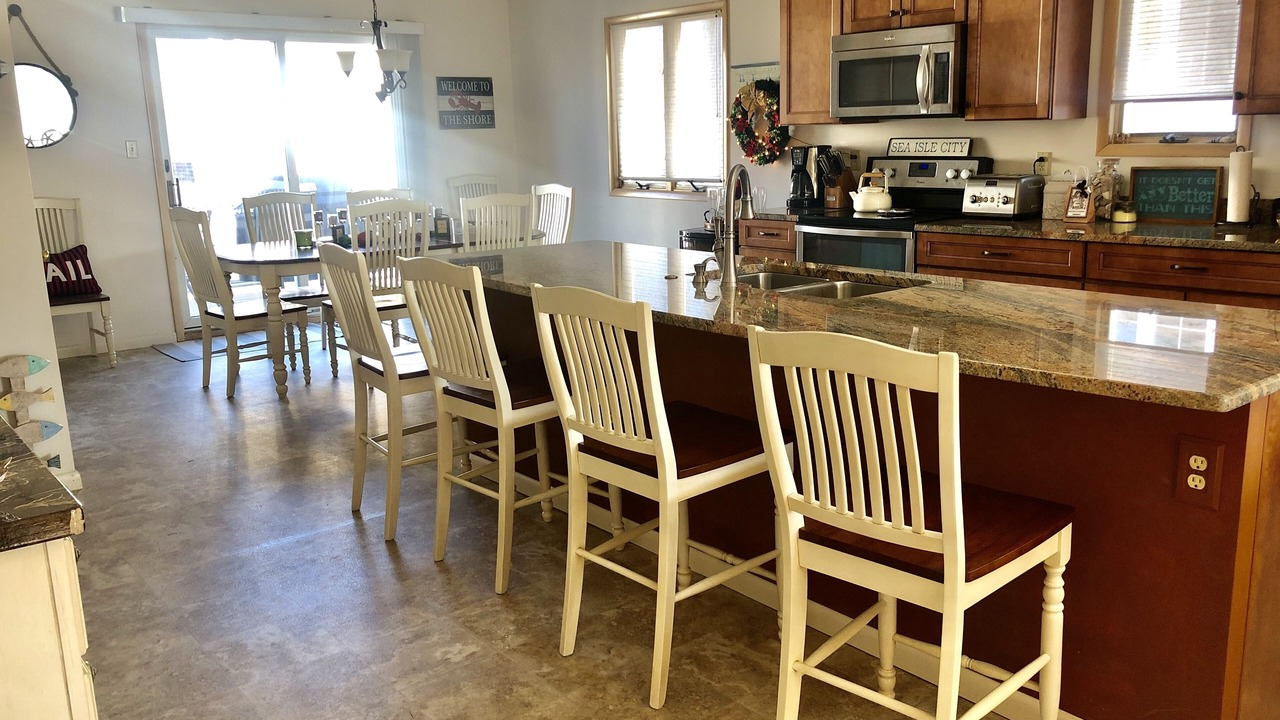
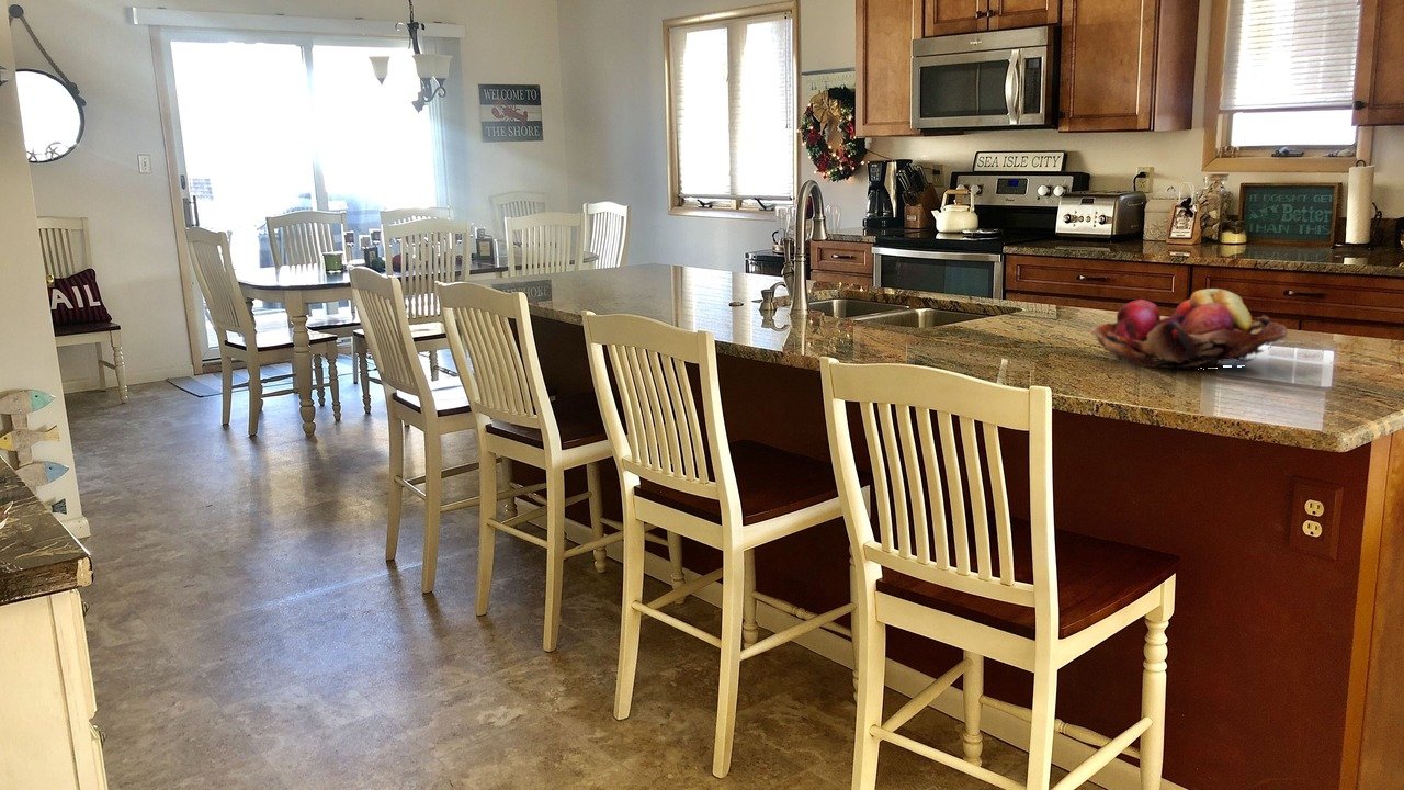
+ fruit basket (1191, 326)
